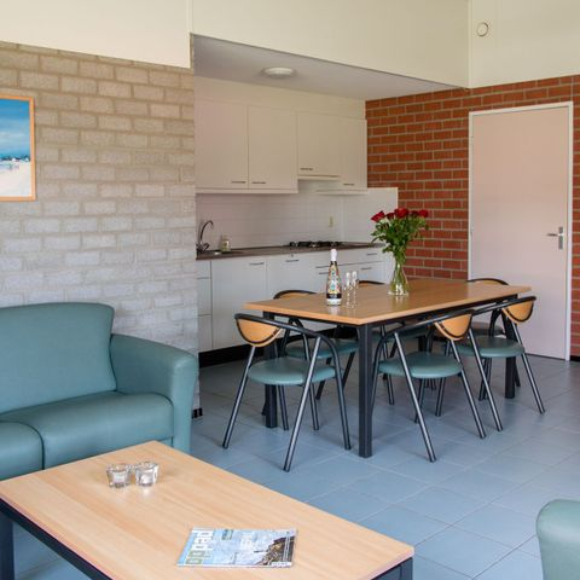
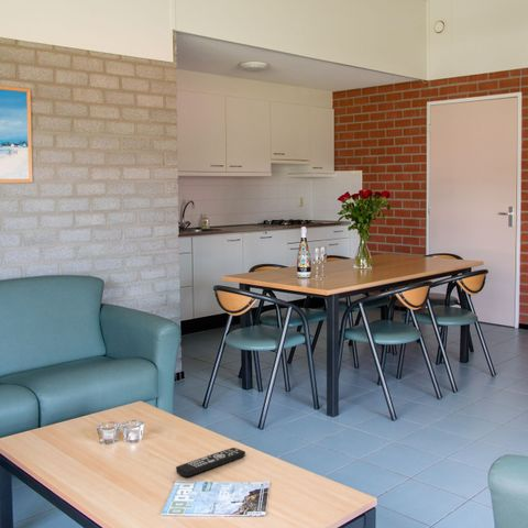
+ remote control (211, 461)
